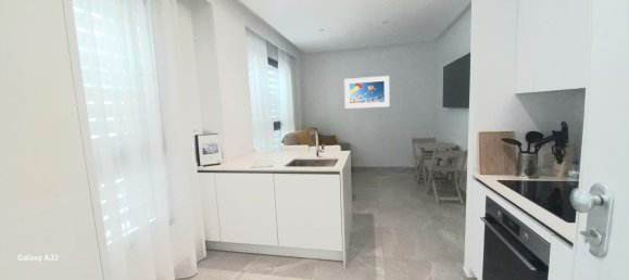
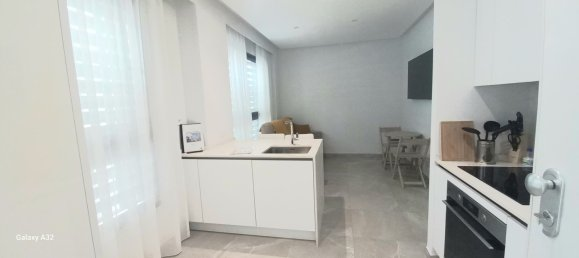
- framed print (366, 92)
